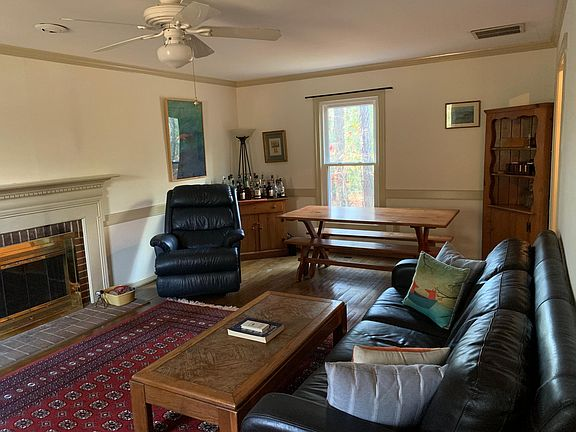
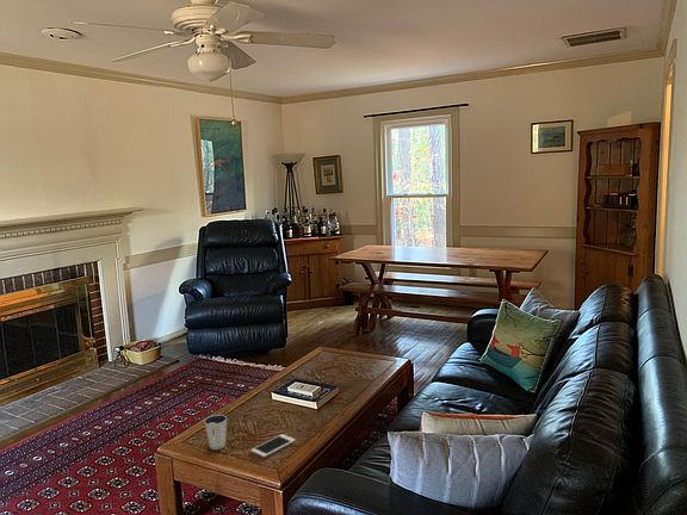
+ cell phone (273, 445)
+ dixie cup (216, 432)
